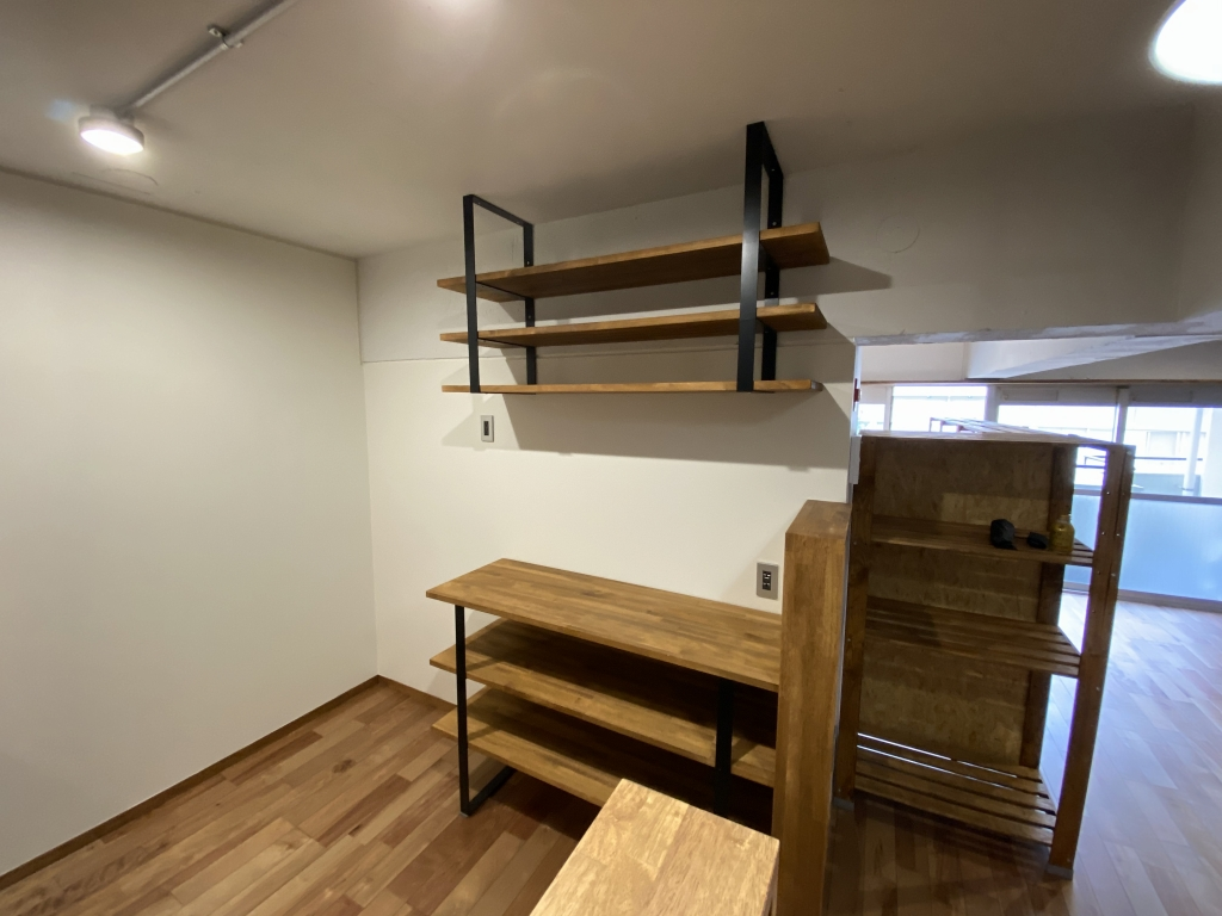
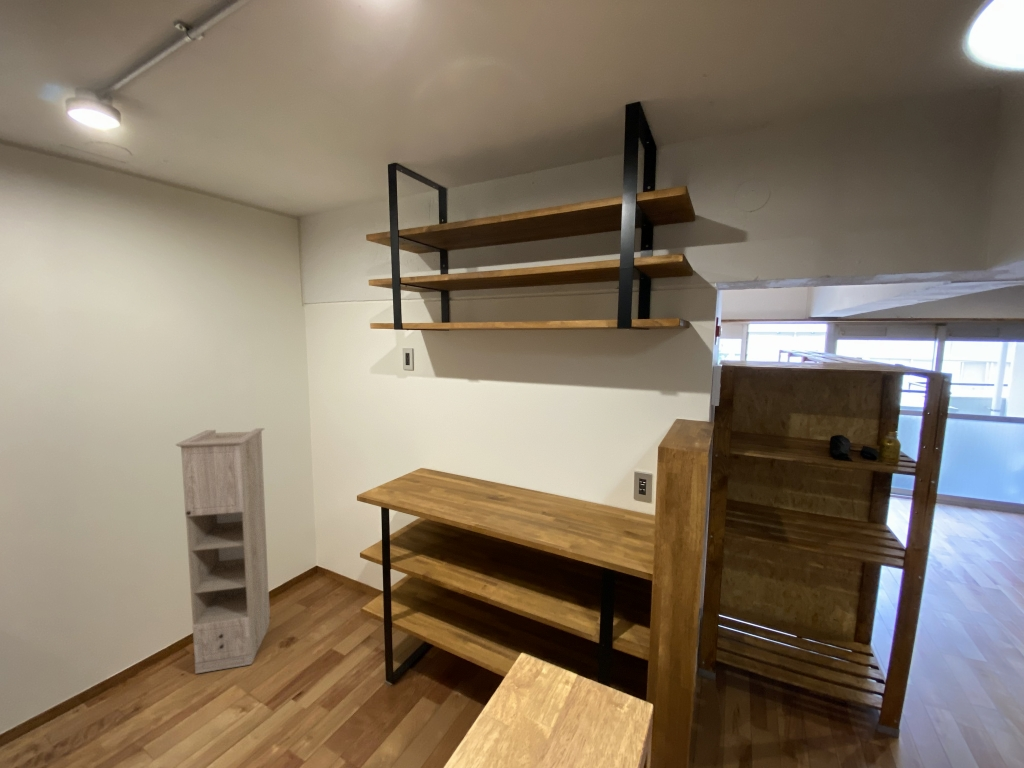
+ storage cabinet (229, 544)
